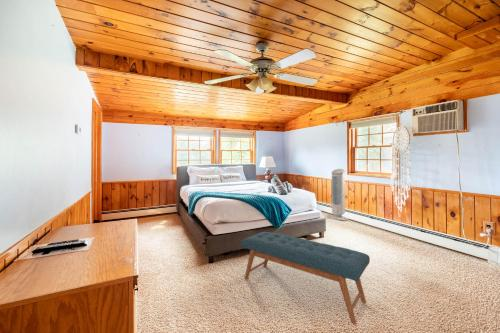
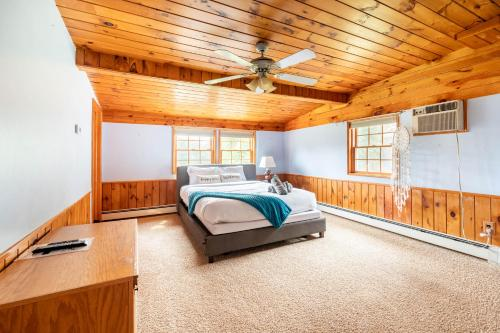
- air purifier (338, 193)
- bench (299, 266)
